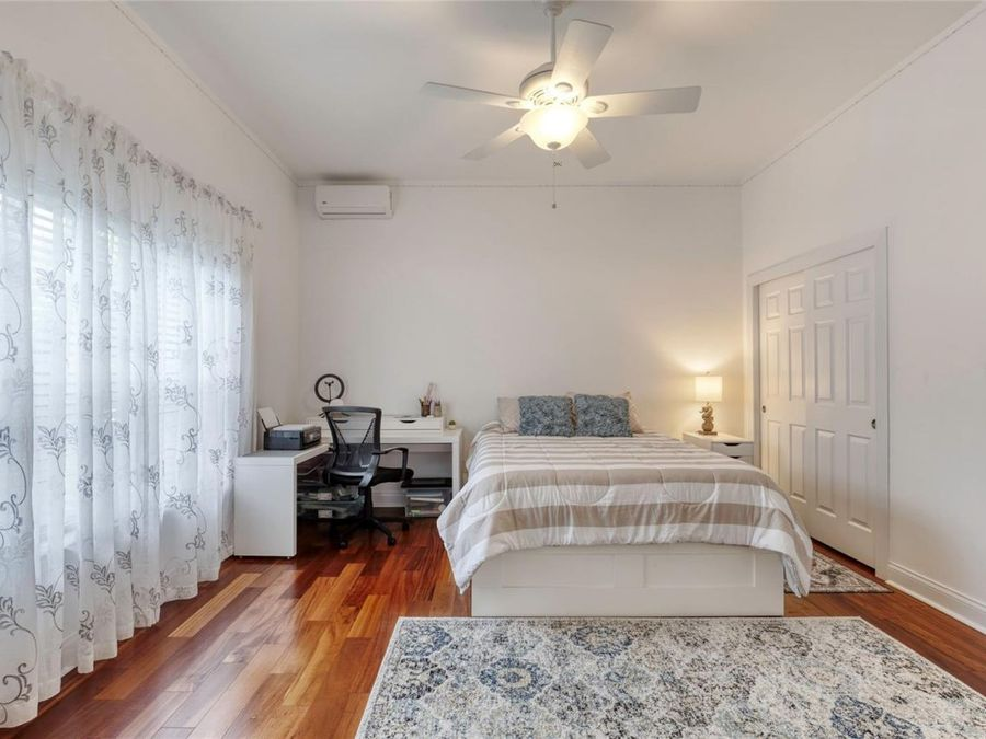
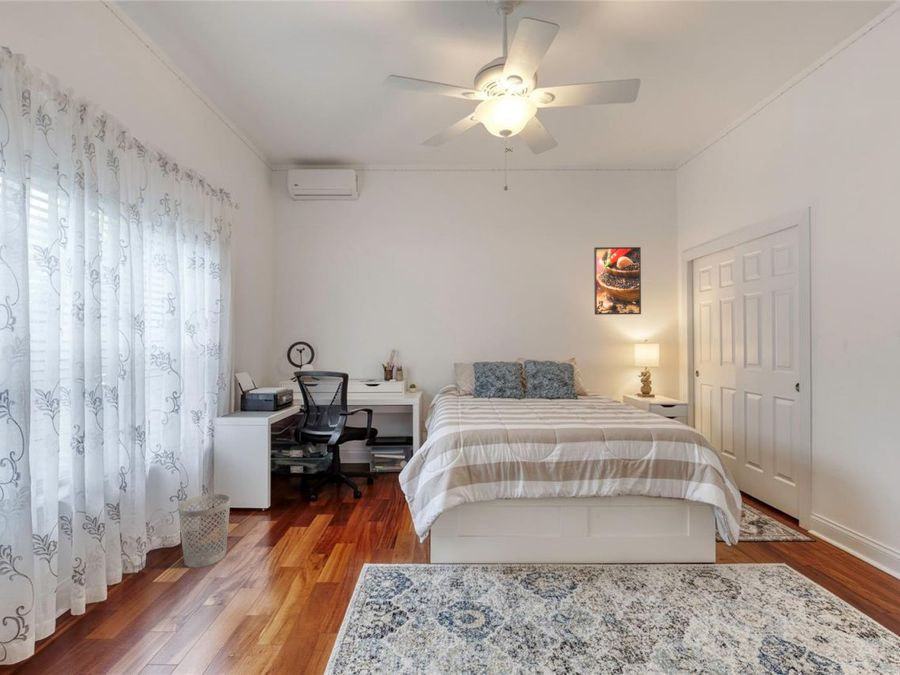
+ wastebasket (205, 530)
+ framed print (617, 280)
